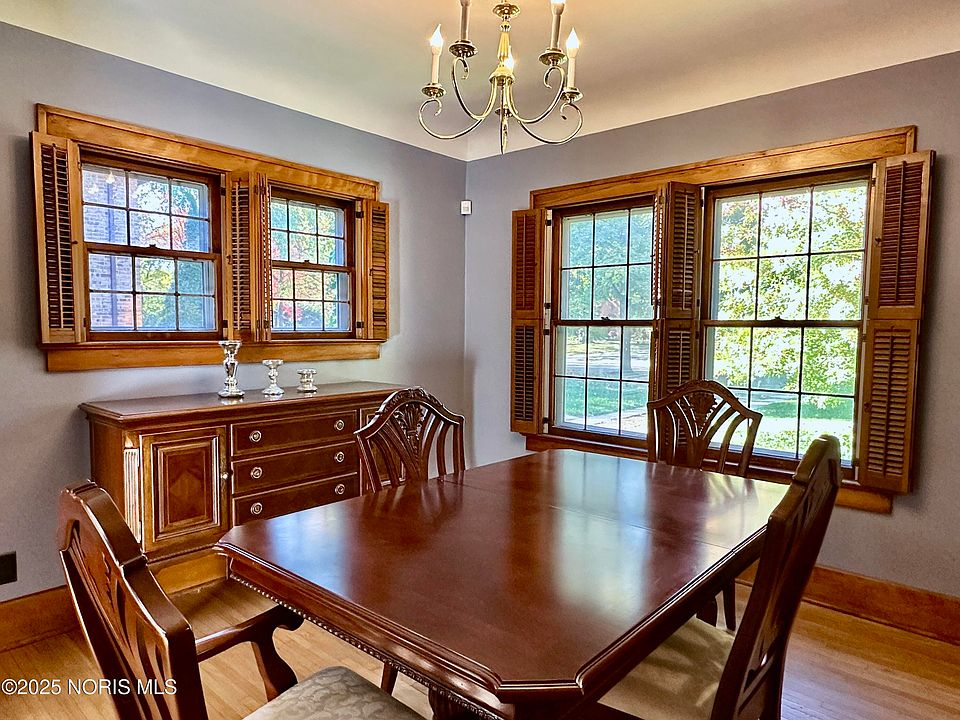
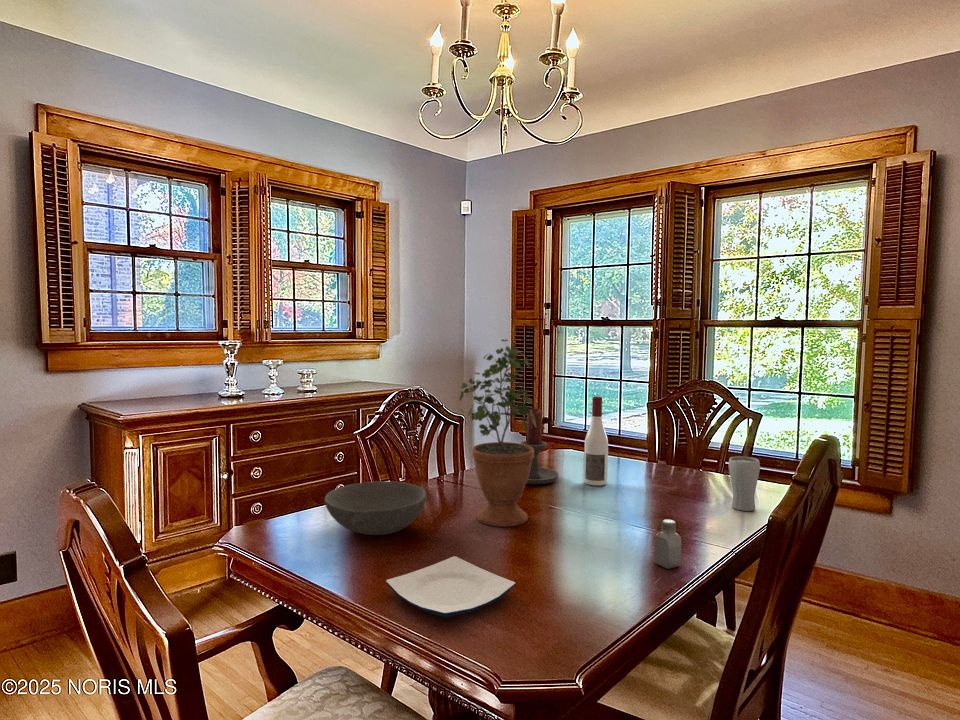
+ plate (450, 588)
+ drinking glass (743, 483)
+ alcohol (596, 440)
+ bowl (376, 512)
+ potted plant (496, 428)
+ saltshaker (668, 542)
+ candle holder (526, 443)
